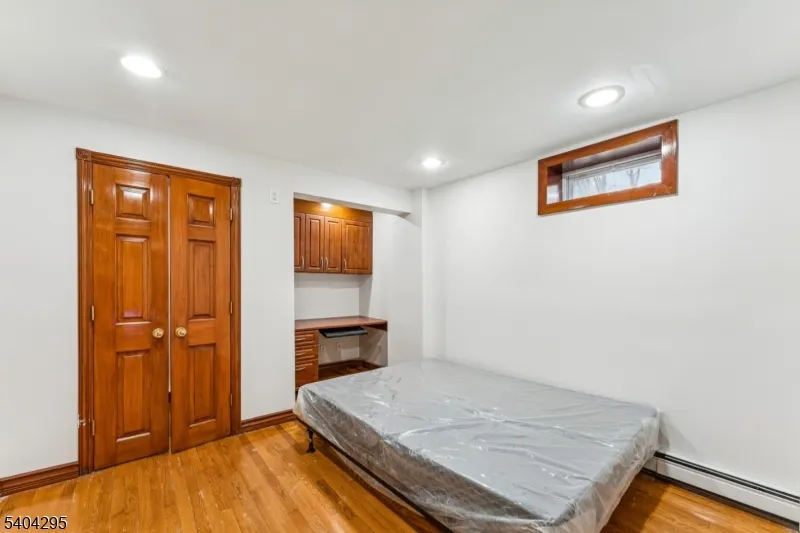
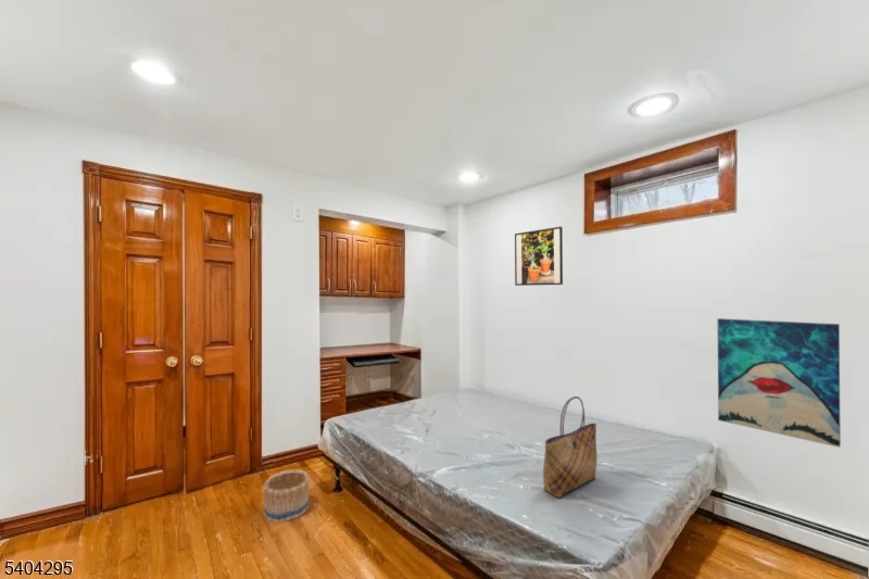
+ wall art (772, 376)
+ basket (287, 494)
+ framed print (537, 257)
+ tote bag (570, 439)
